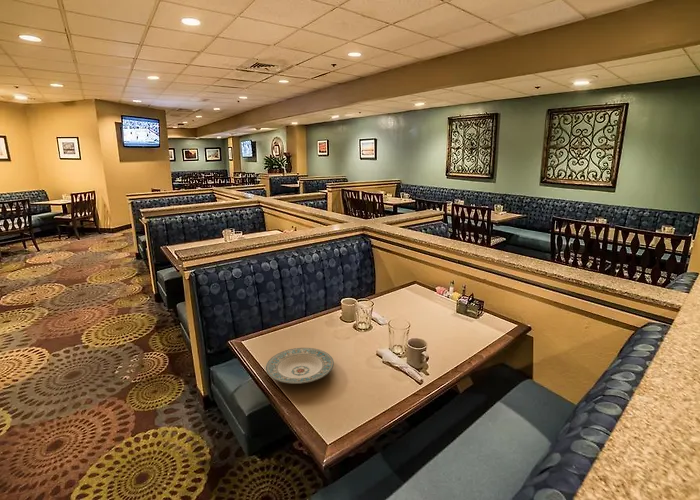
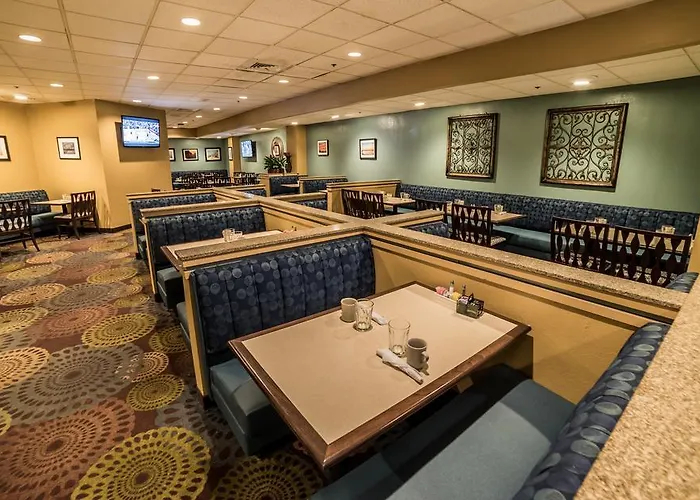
- plate (300, 367)
